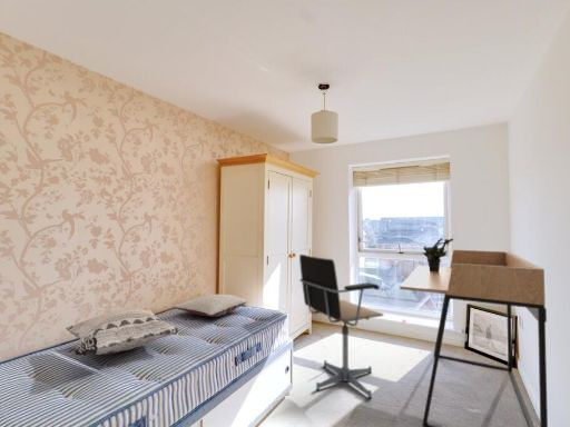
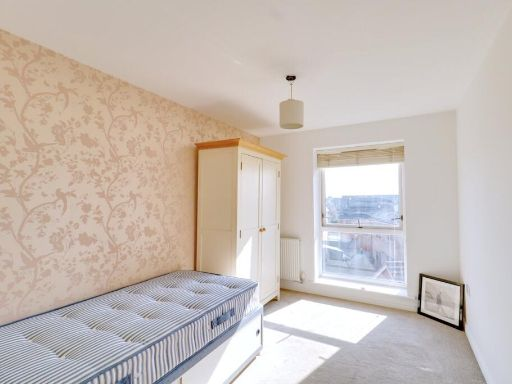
- potted plant (438, 254)
- pillow (210, 304)
- decorative pillow (121, 329)
- office chair (340, 318)
- desk (445, 319)
